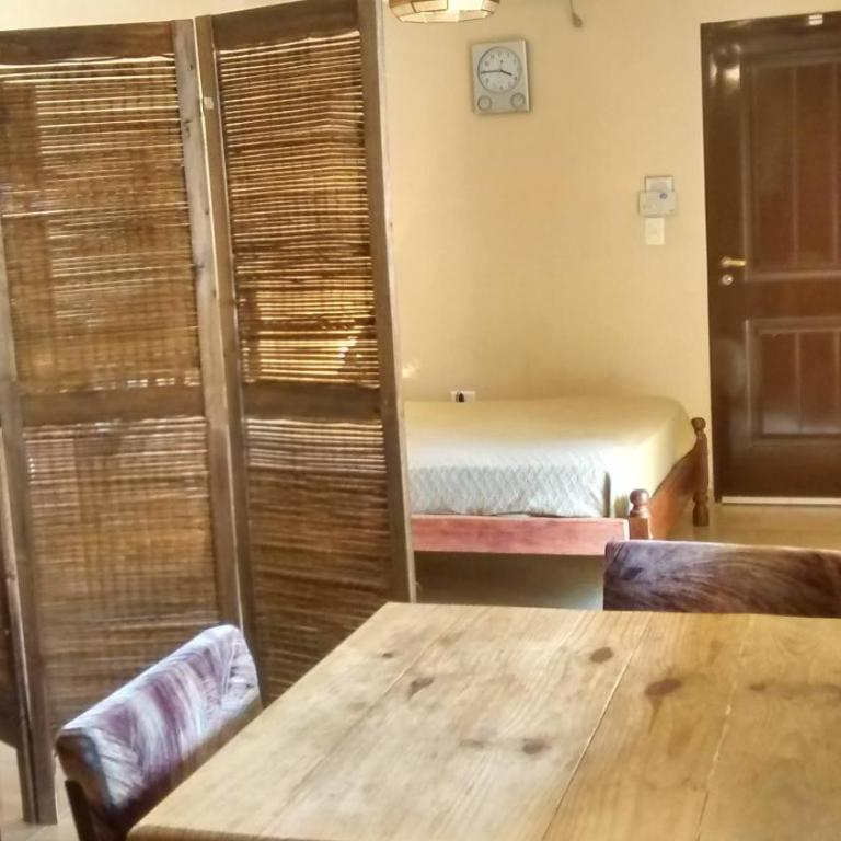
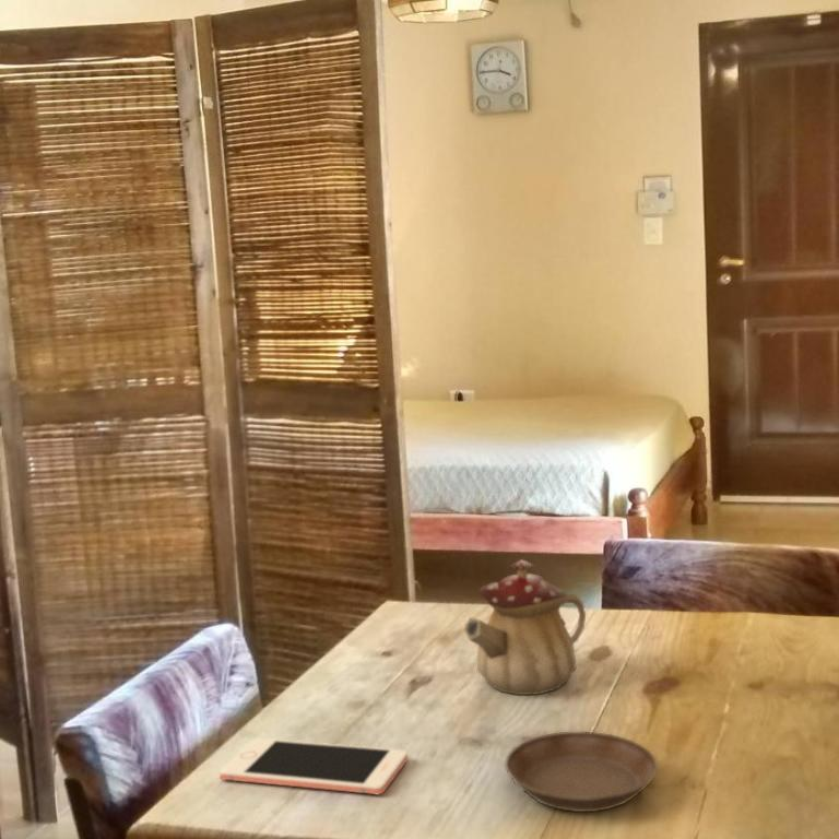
+ cell phone (315, 765)
+ saucer (580, 773)
+ teapot (529, 618)
